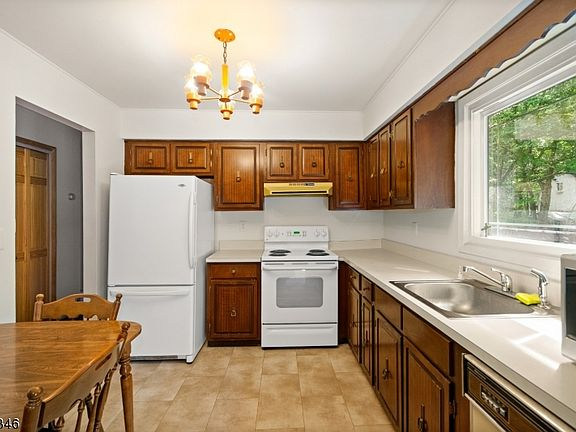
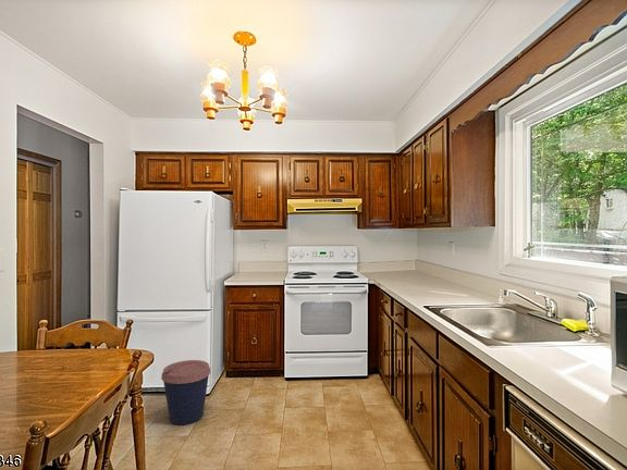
+ coffee cup (186, 392)
